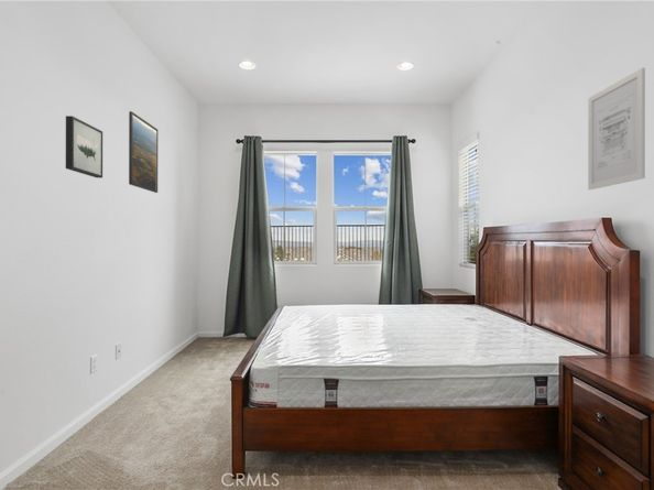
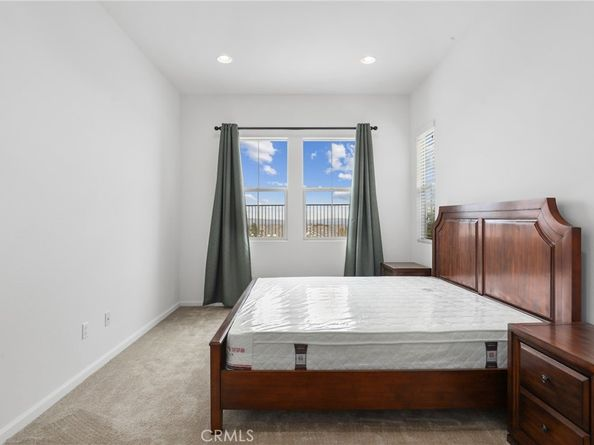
- wall art (85, 149)
- wall art (613, 134)
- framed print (144, 154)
